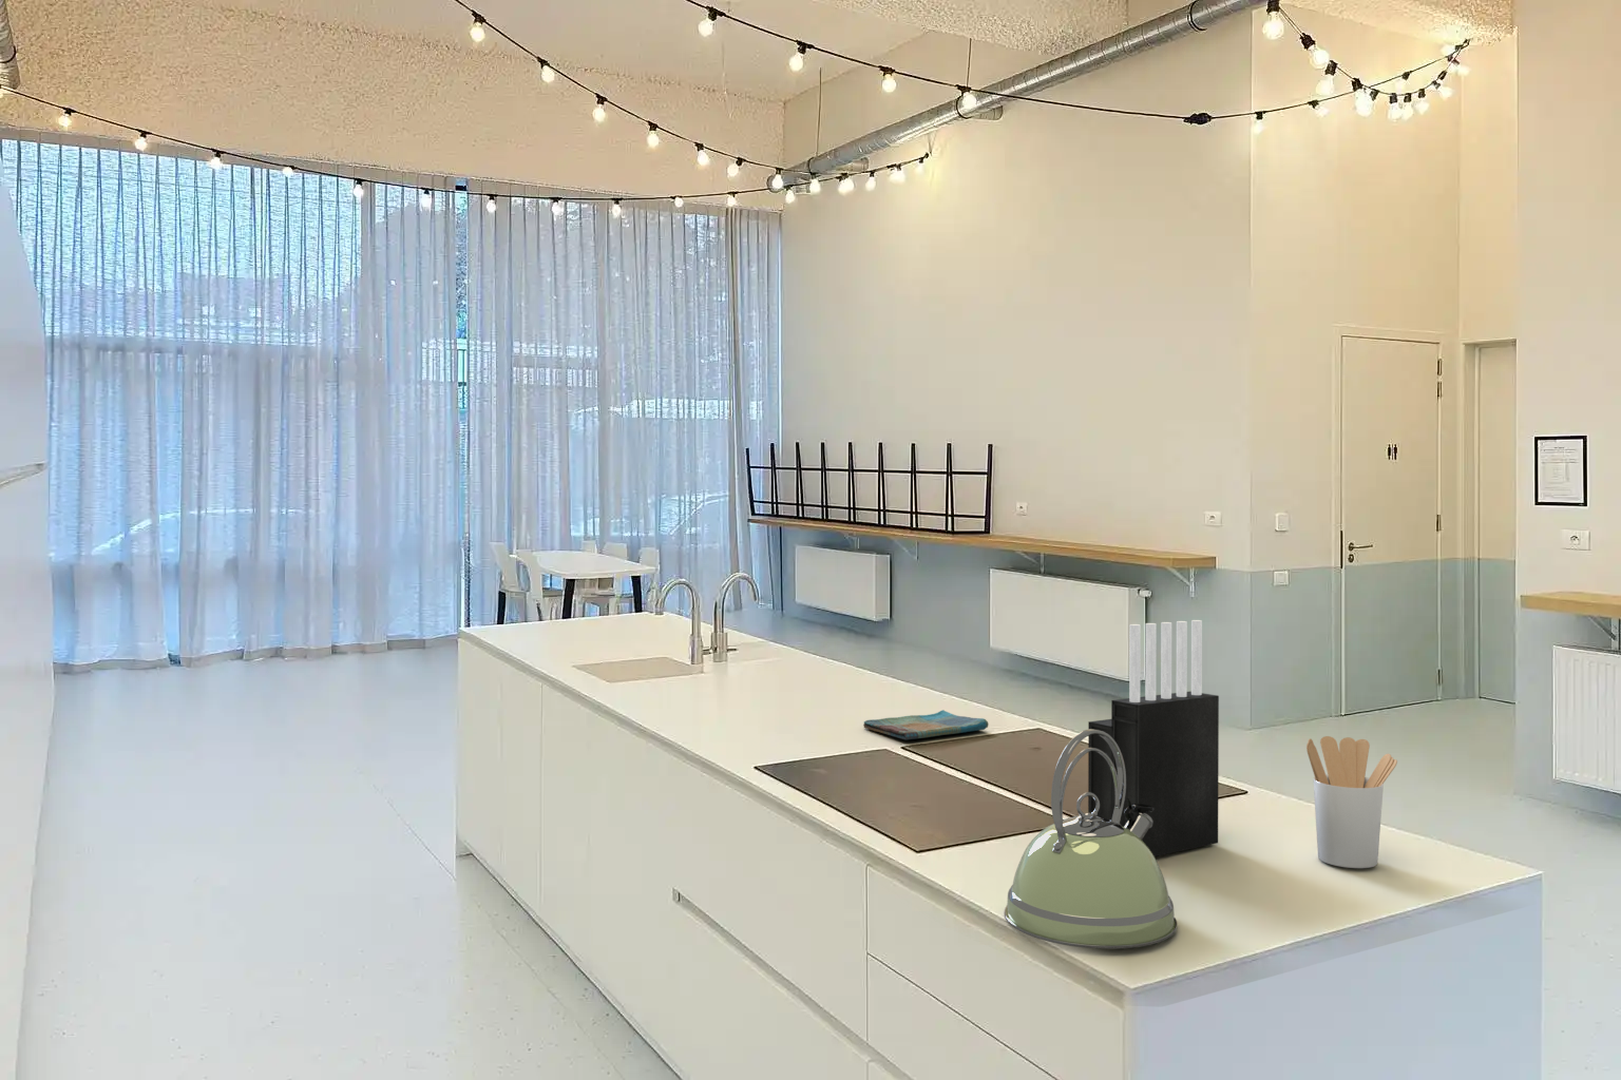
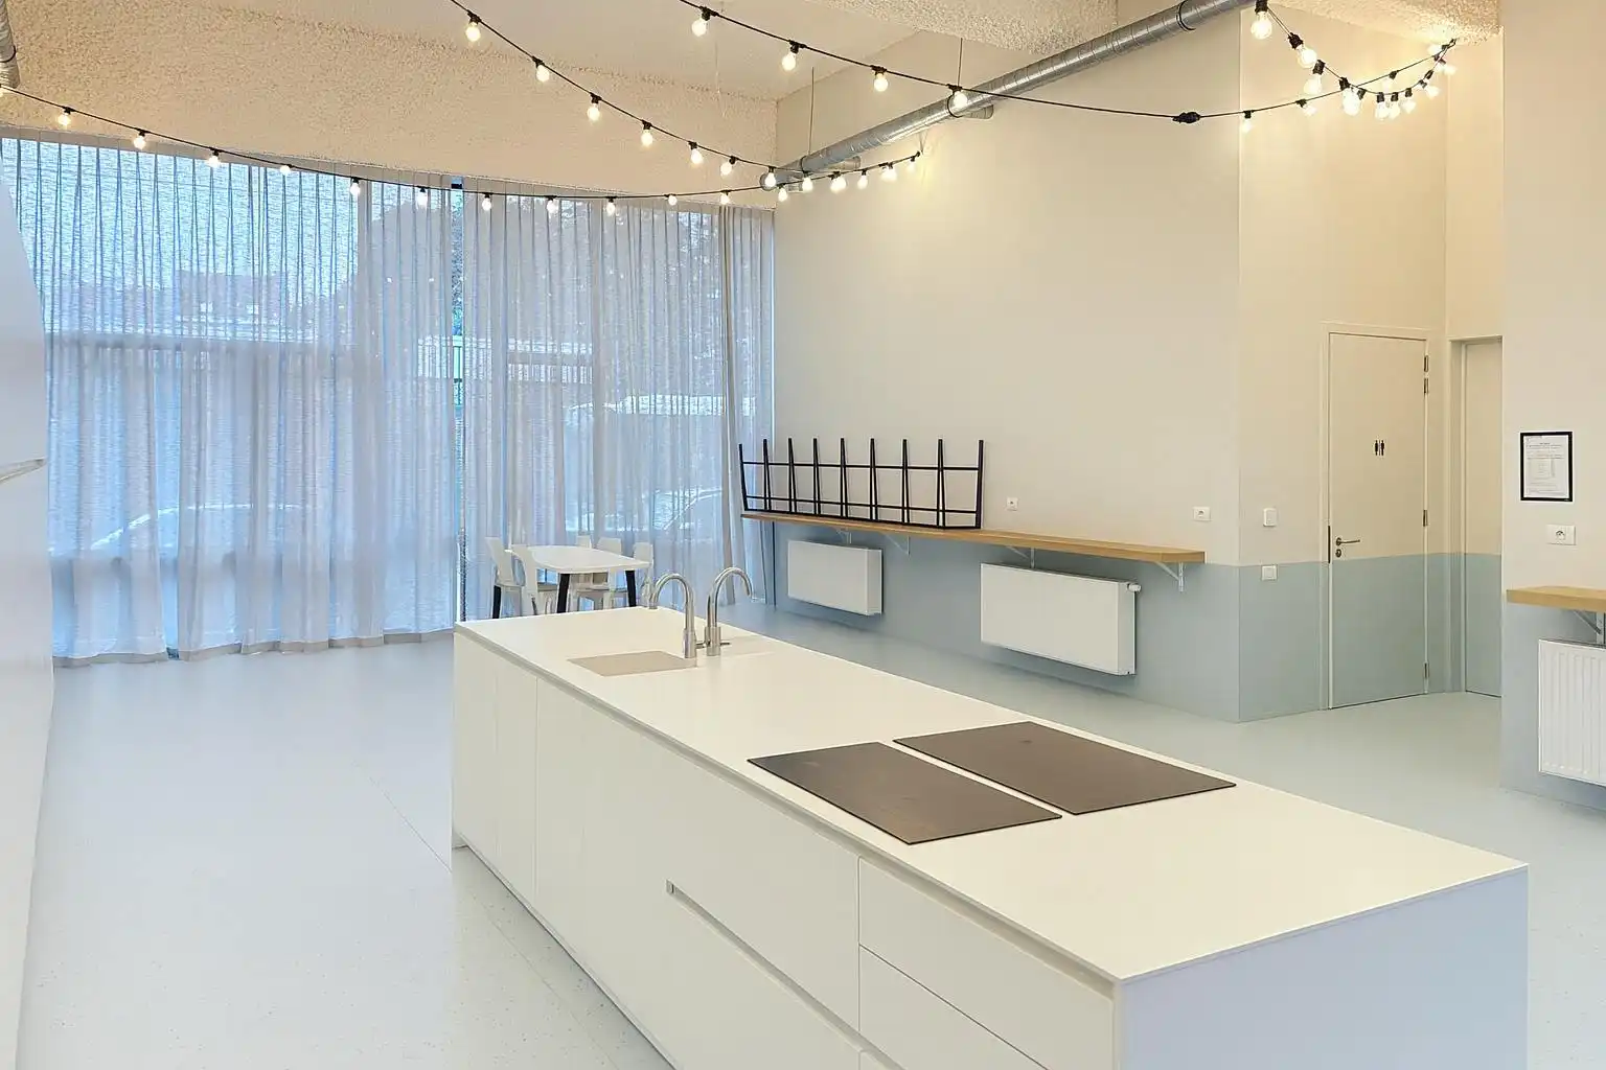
- knife block (1147, 730)
- dish towel (925, 723)
- utensil holder (1346, 798)
- kettle (1095, 822)
